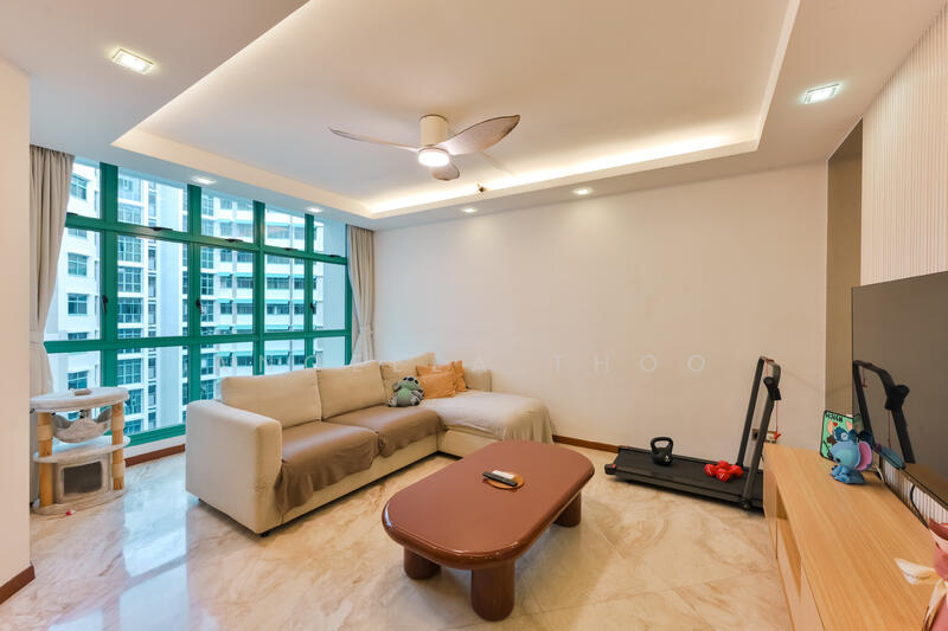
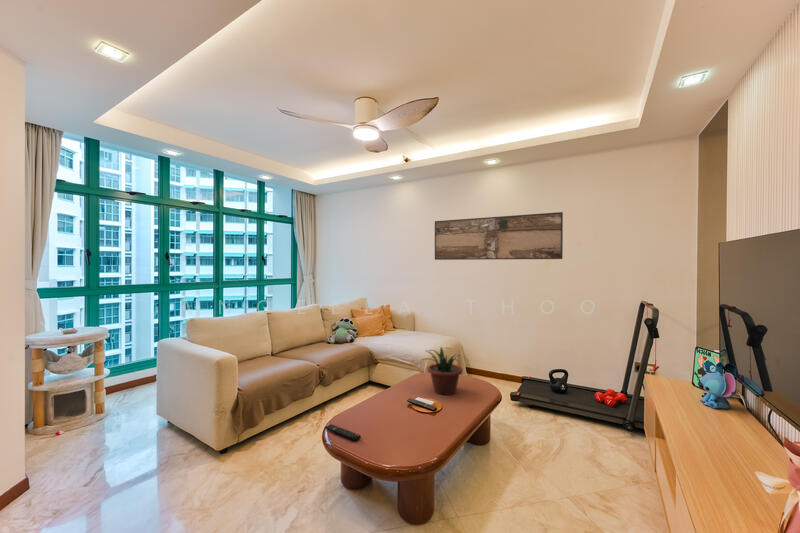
+ remote control (342, 432)
+ potted plant (441, 371)
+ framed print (492, 238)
